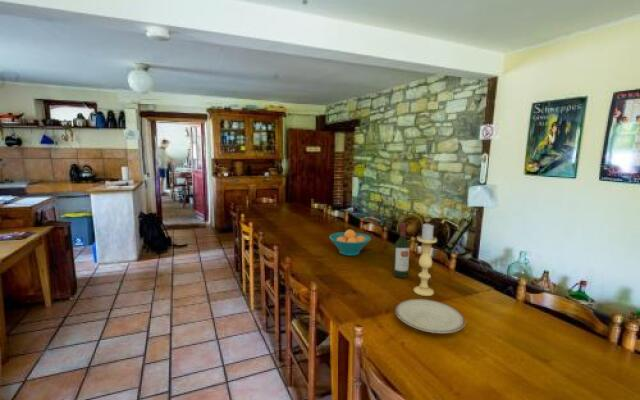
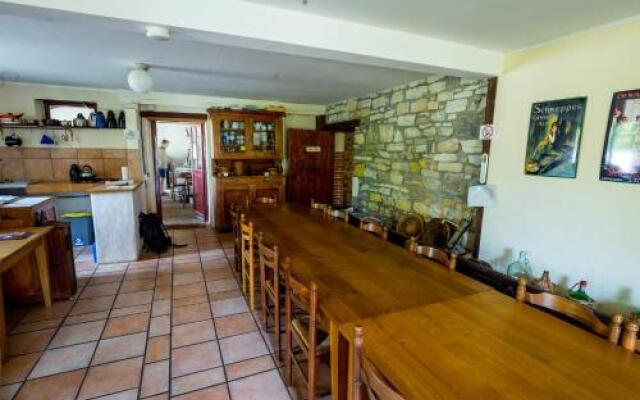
- fruit bowl (349, 241)
- candle holder (425, 257)
- plate (428, 317)
- wine bottle (401, 249)
